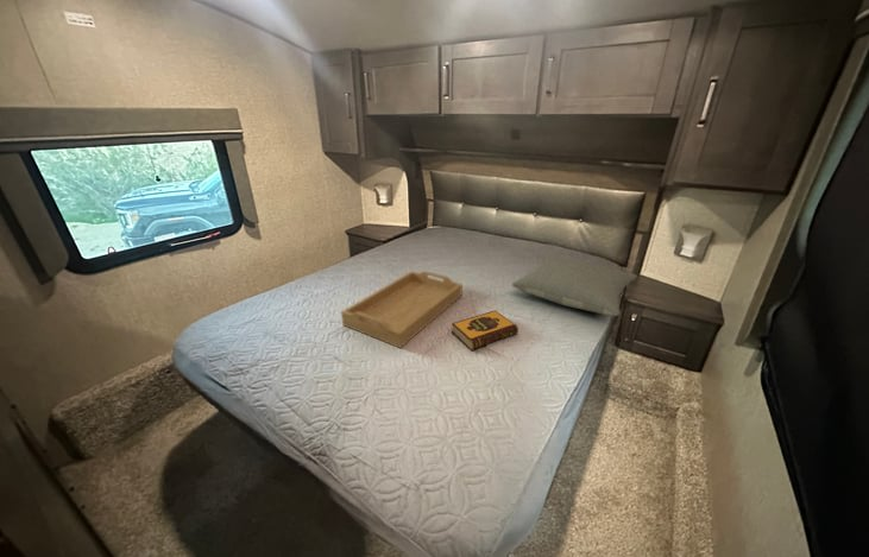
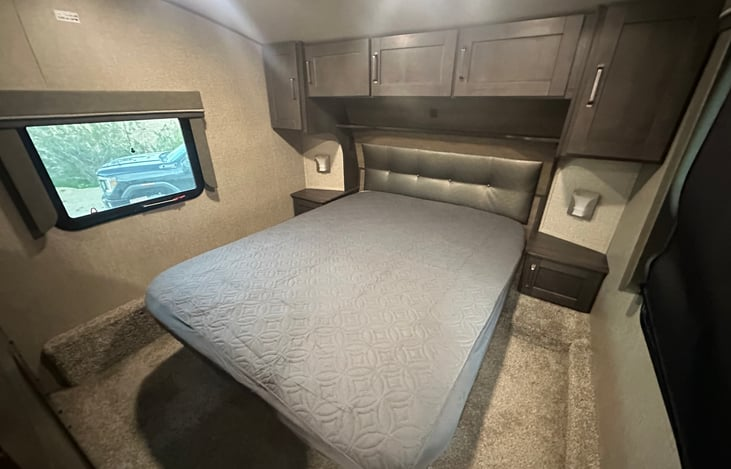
- serving tray (407, 300)
- hardback book (484, 329)
- pillow (575, 280)
